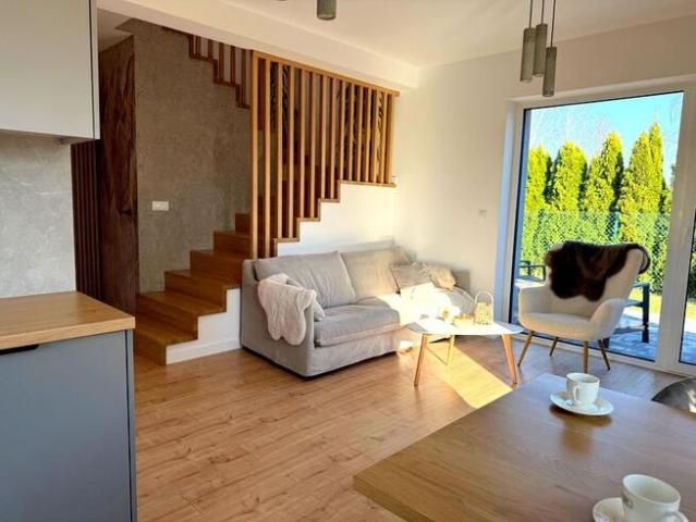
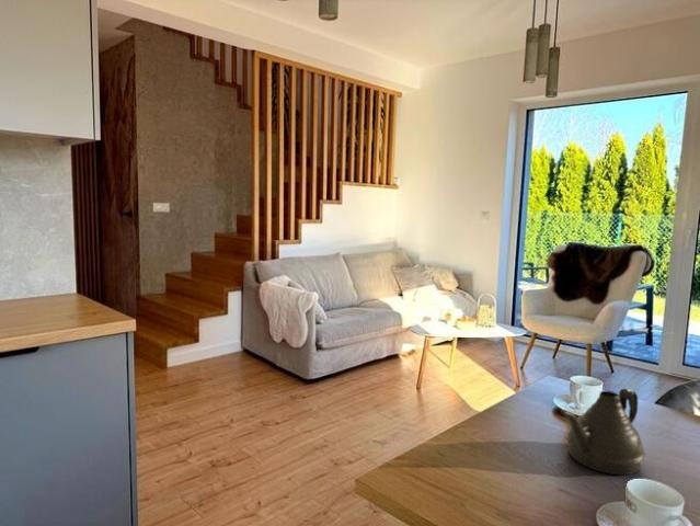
+ teapot (596, 427)
